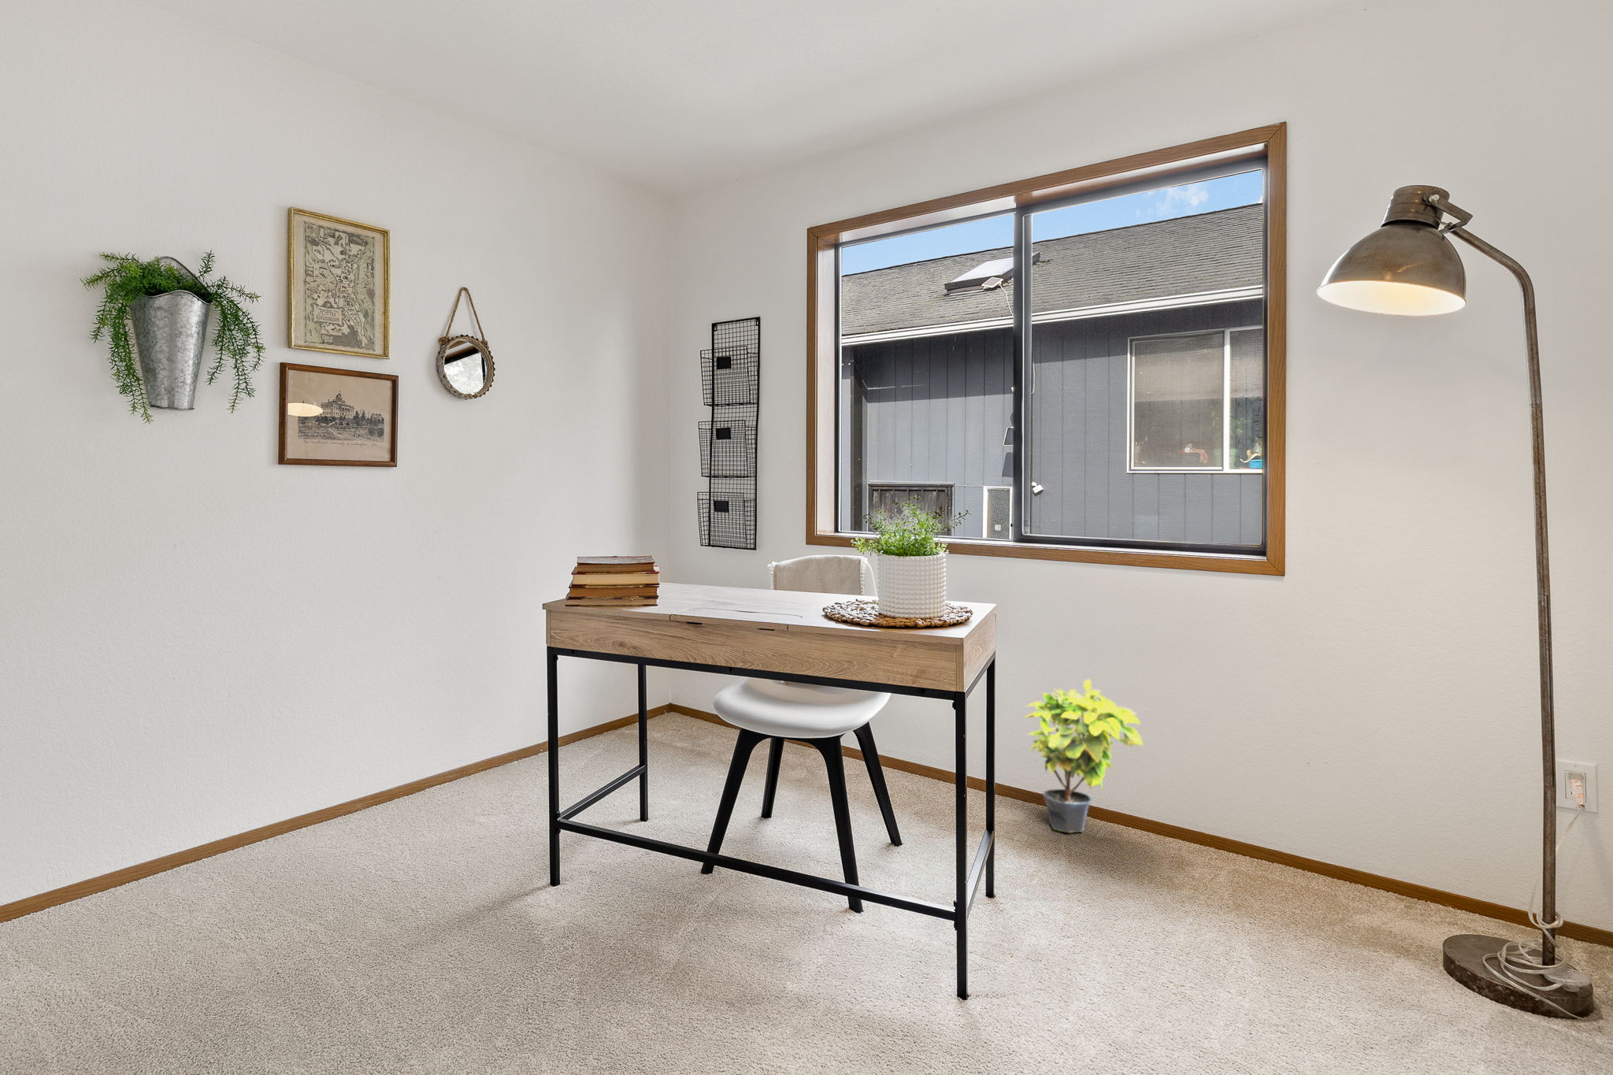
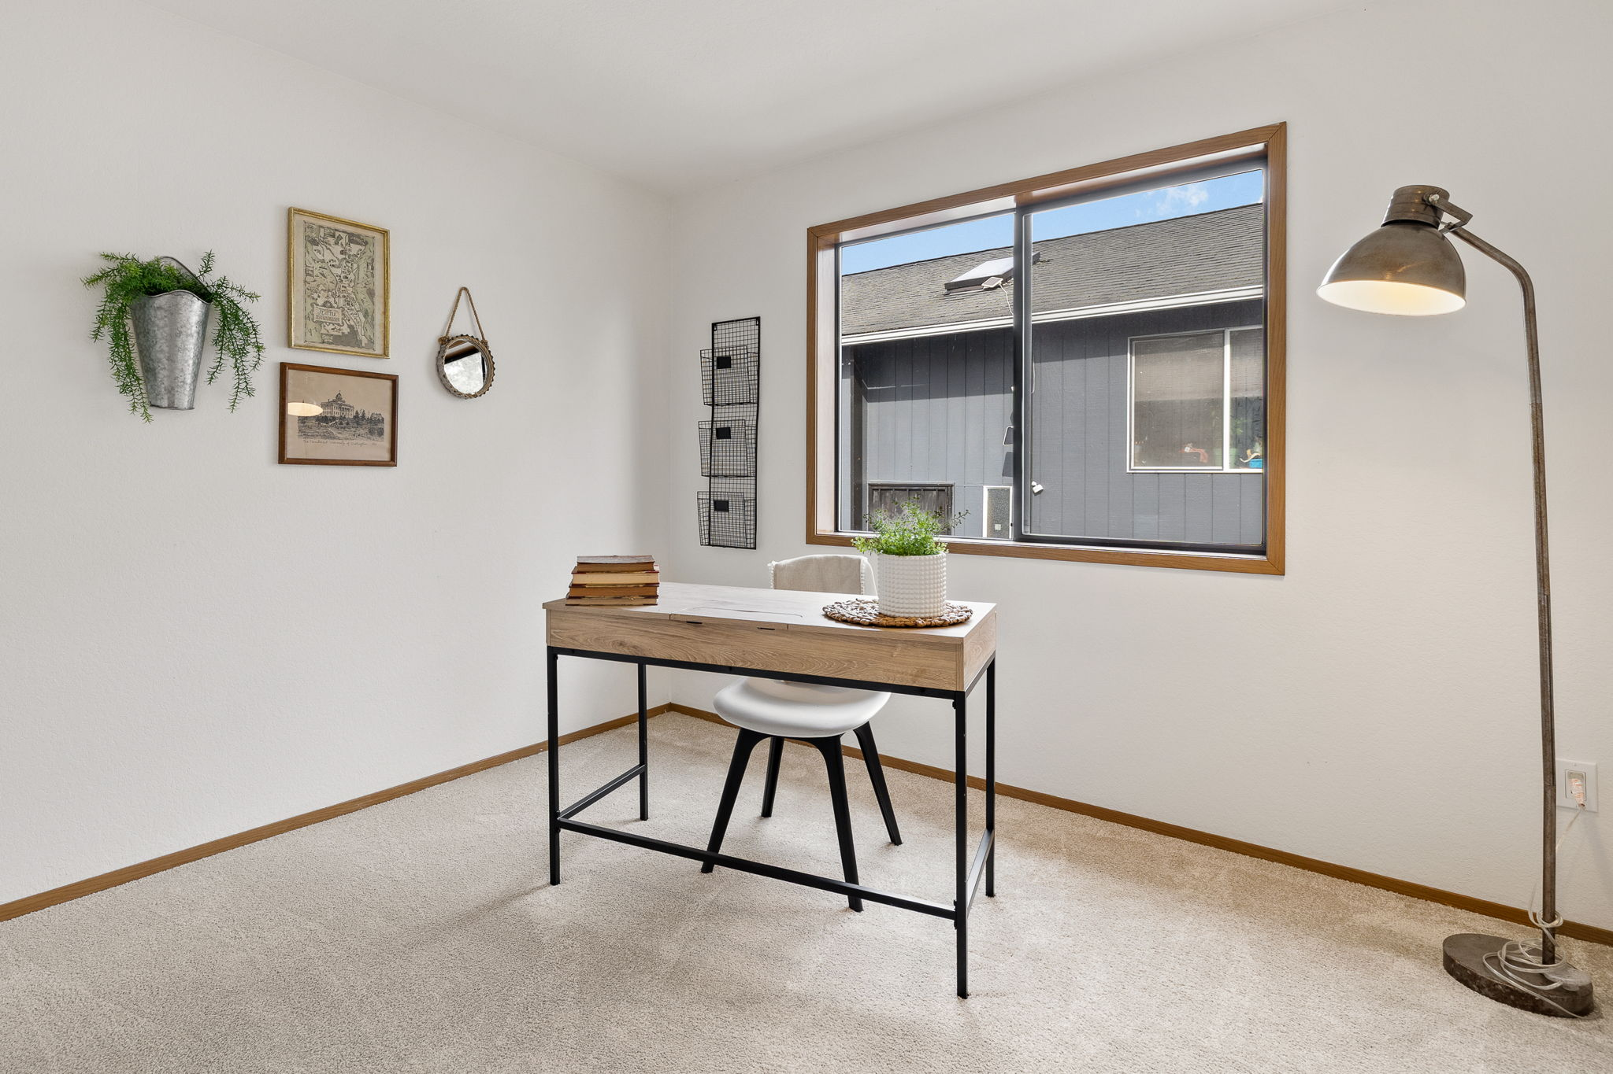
- potted plant (1077, 755)
